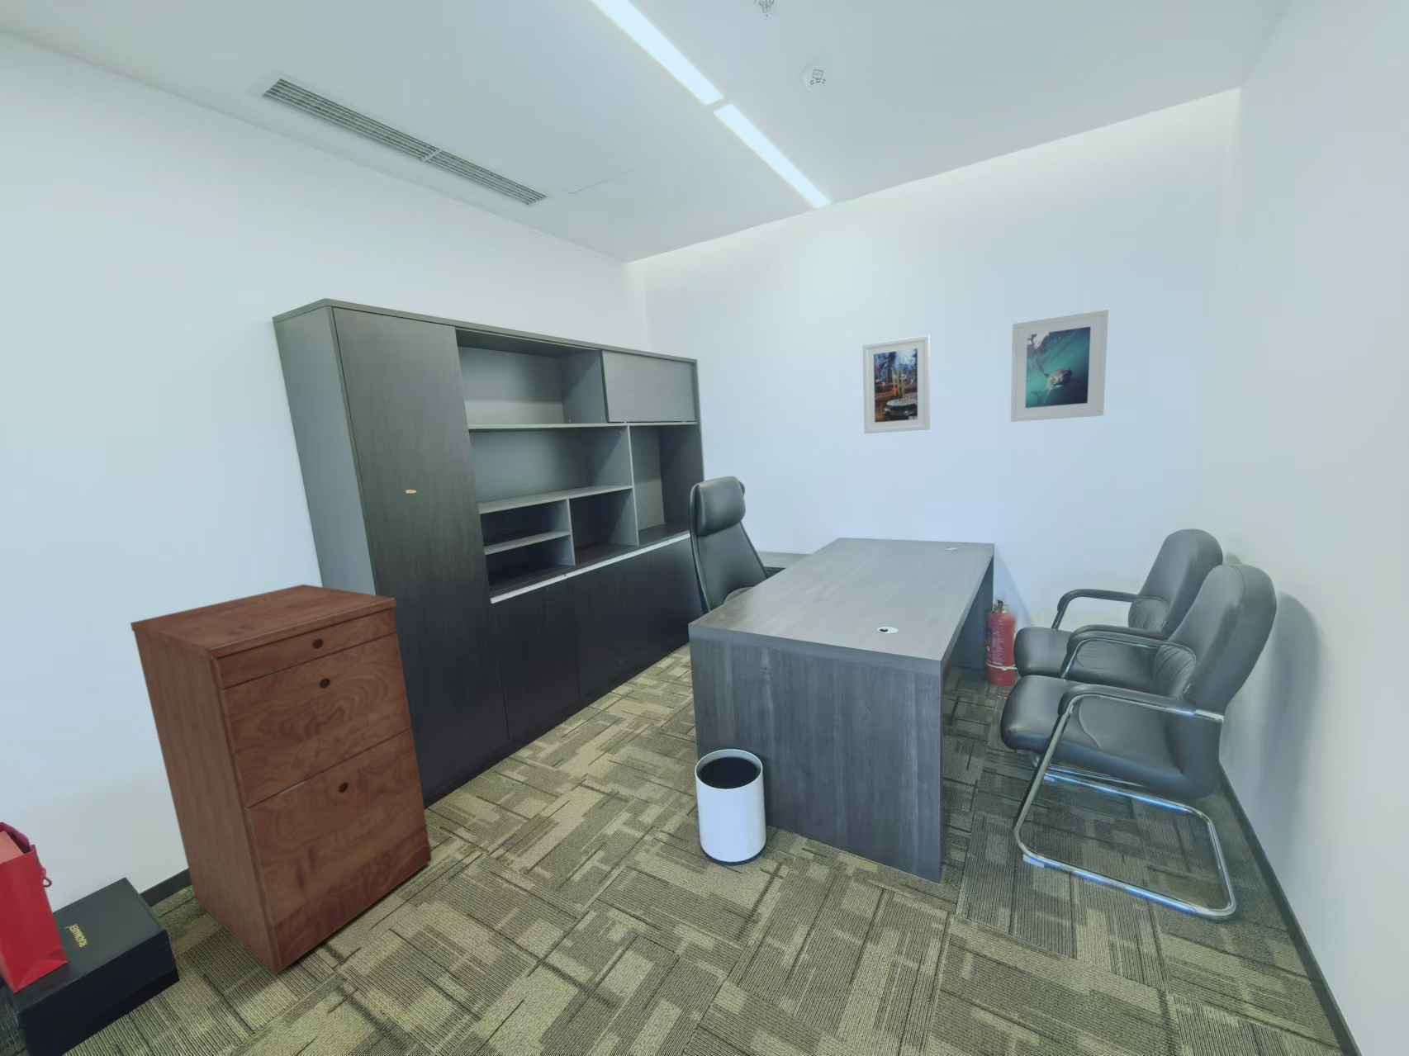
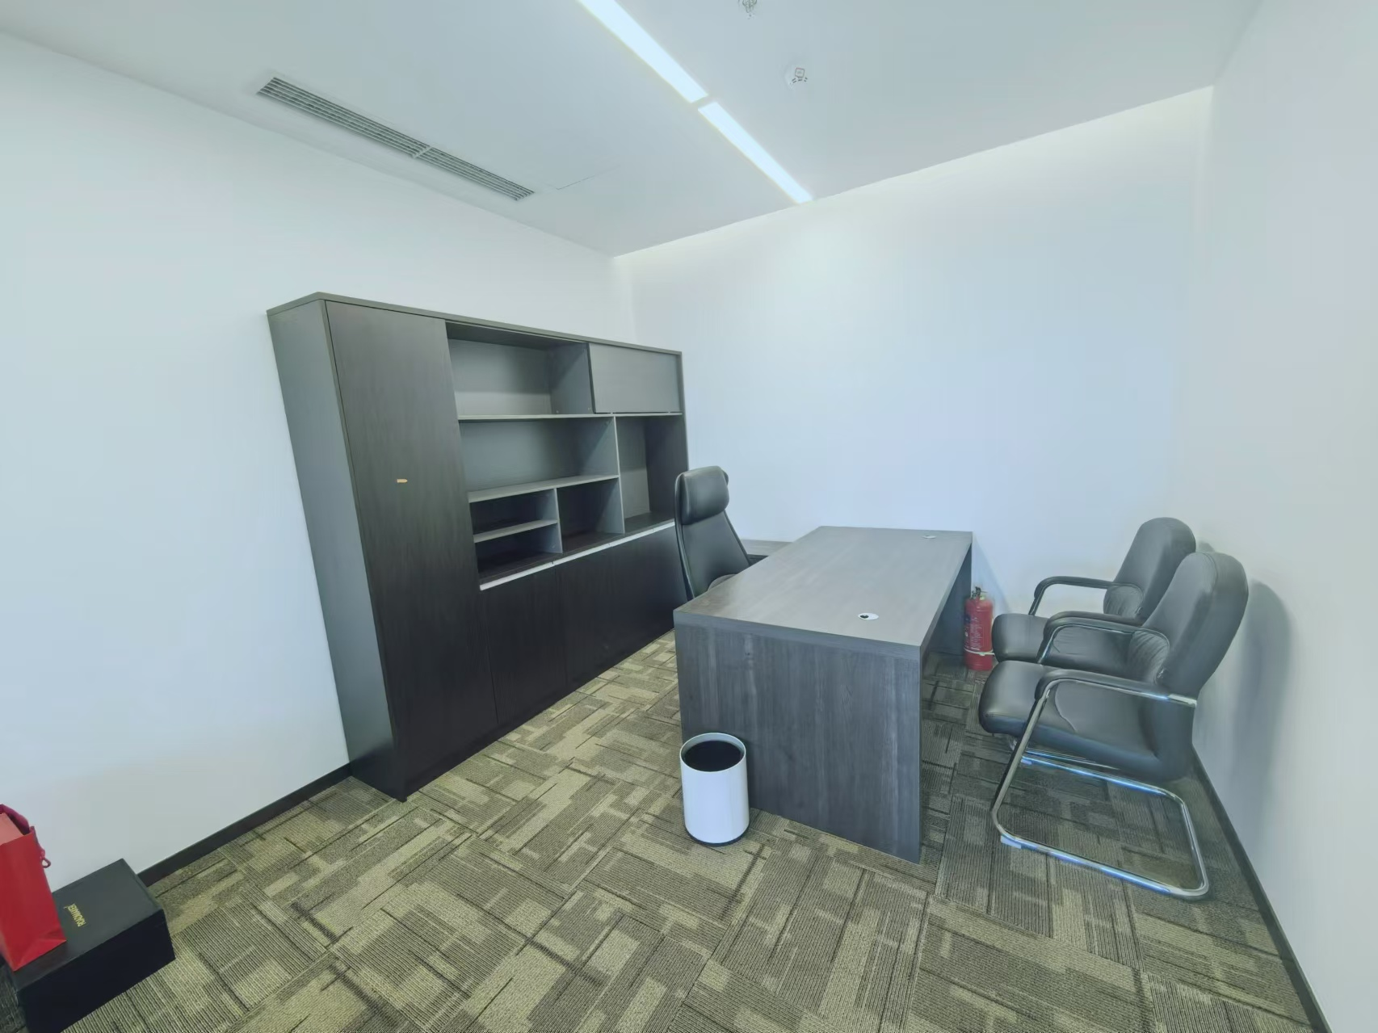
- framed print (1056, 368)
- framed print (895, 386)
- filing cabinet (293, 751)
